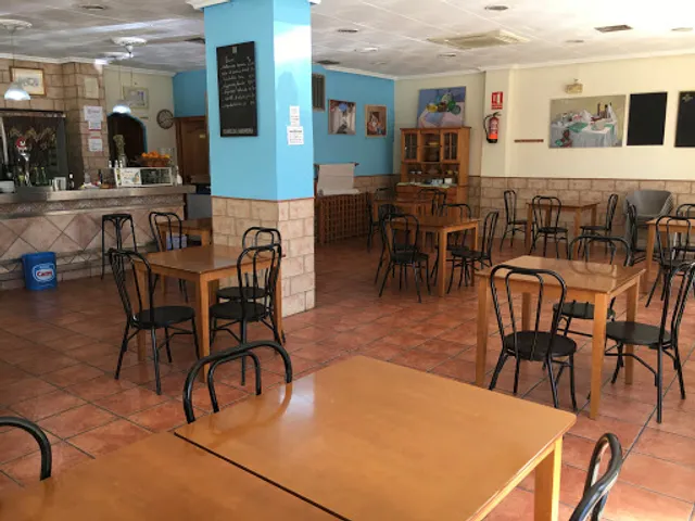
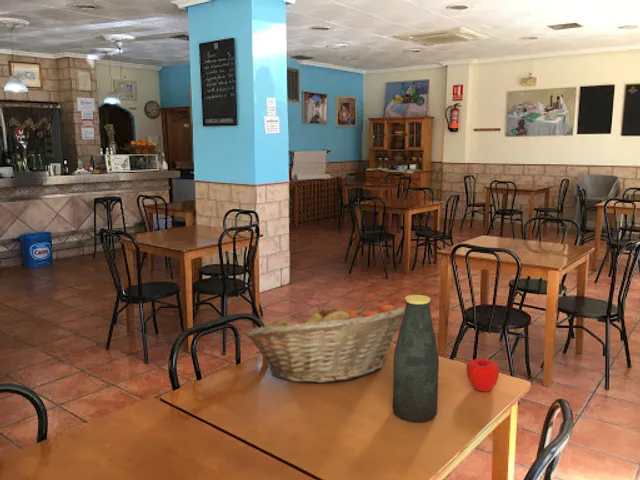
+ apple (482, 374)
+ bottle (416, 356)
+ fruit basket (328, 334)
